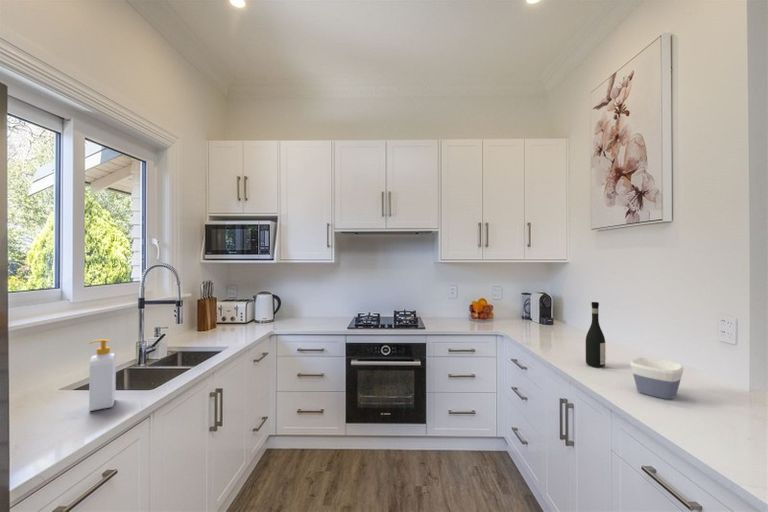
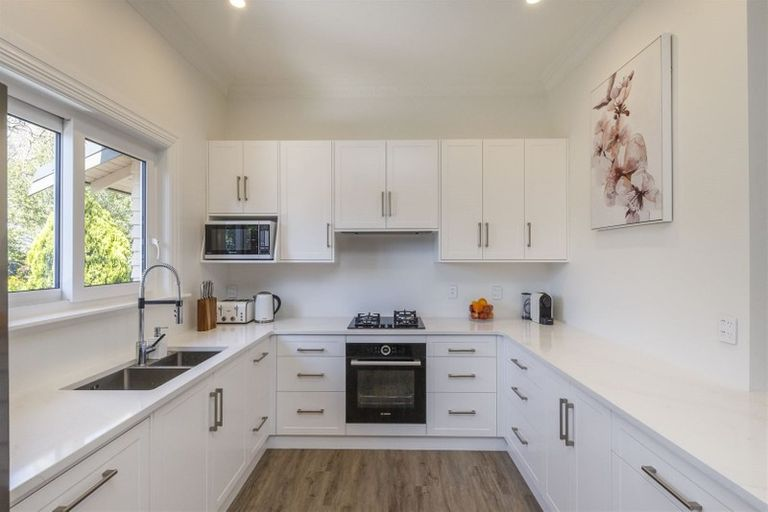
- bowl (656, 378)
- wine bottle (595, 333)
- soap bottle (101, 372)
